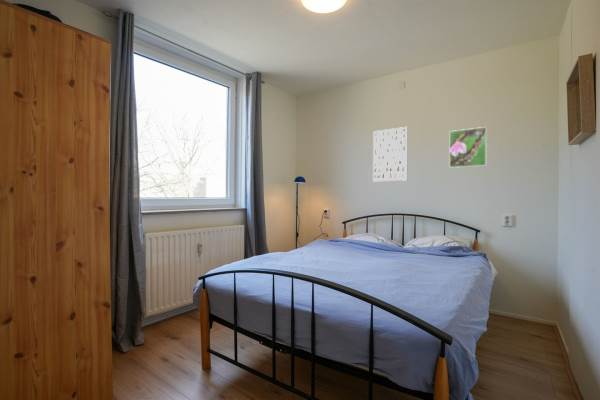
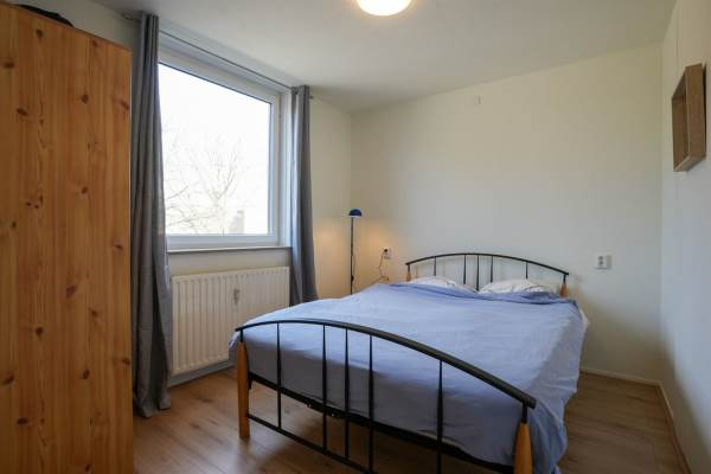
- wall art (389, 155)
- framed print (467, 148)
